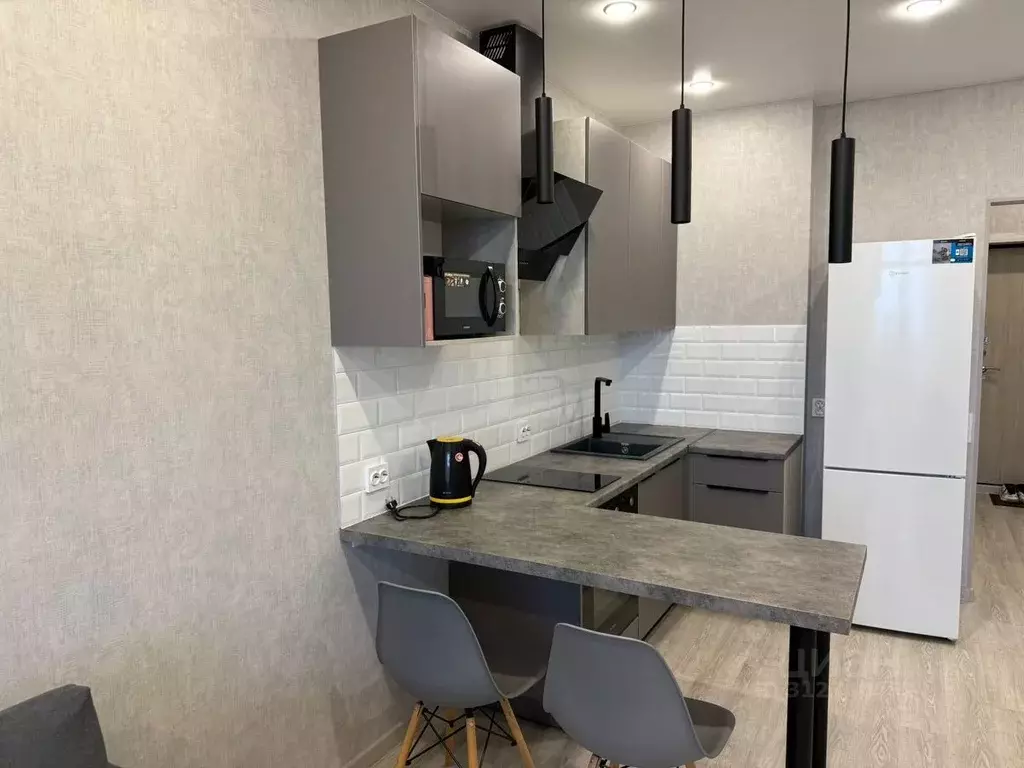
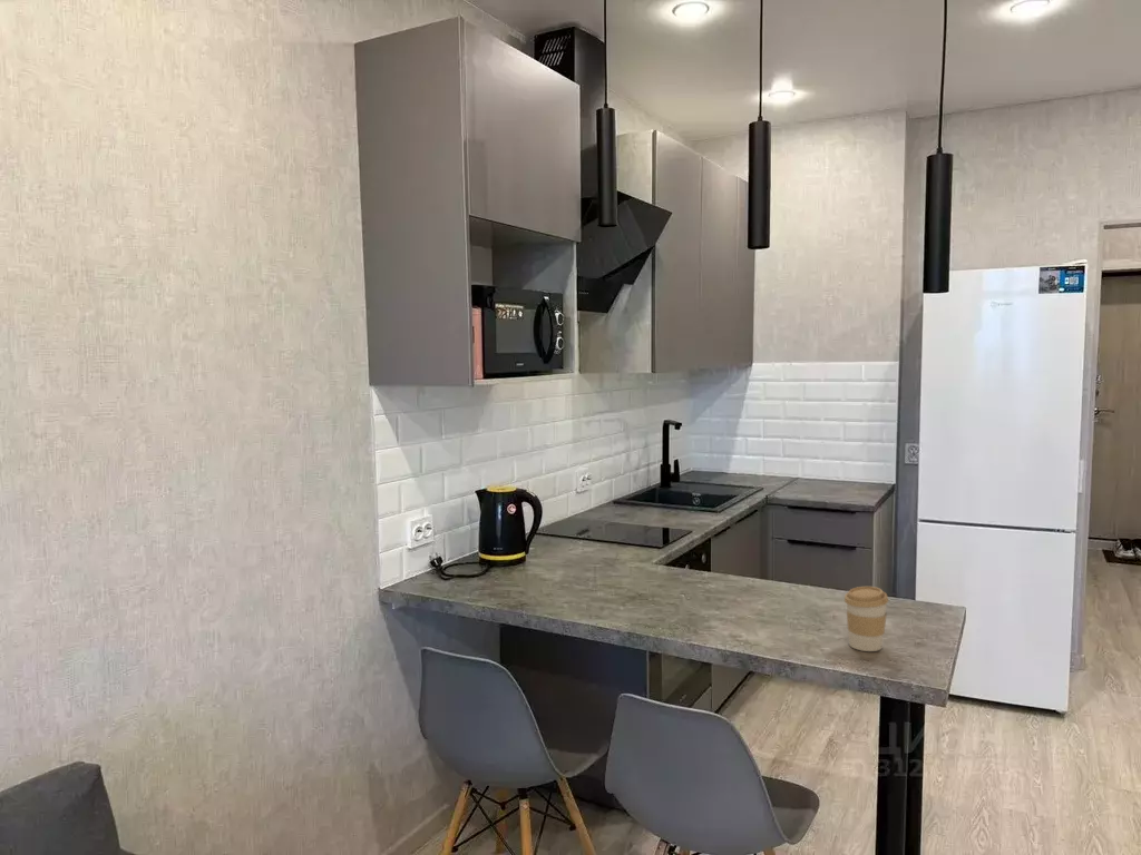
+ coffee cup (866, 617)
